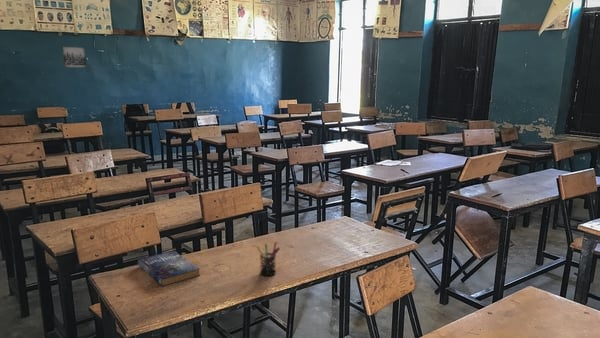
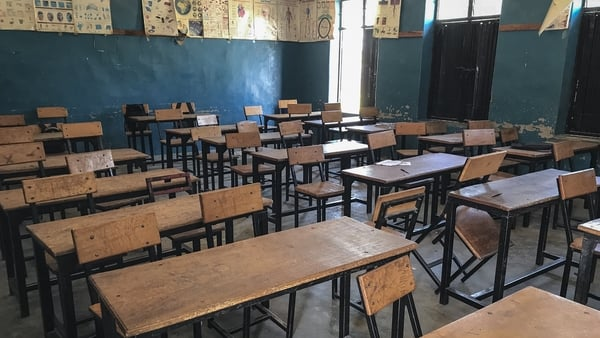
- pen holder (268, 257)
- wall art (74, 57)
- book (168, 267)
